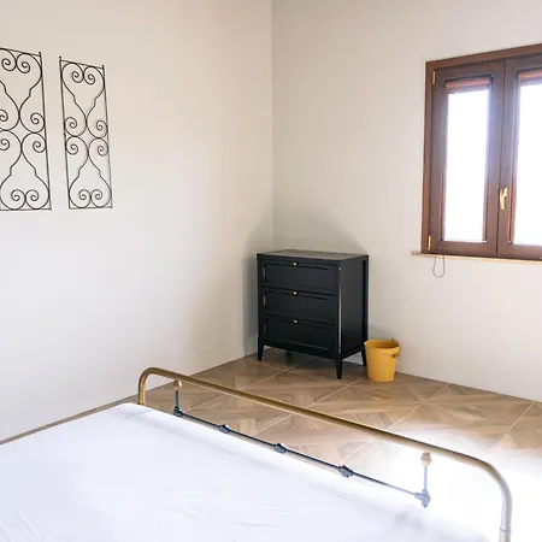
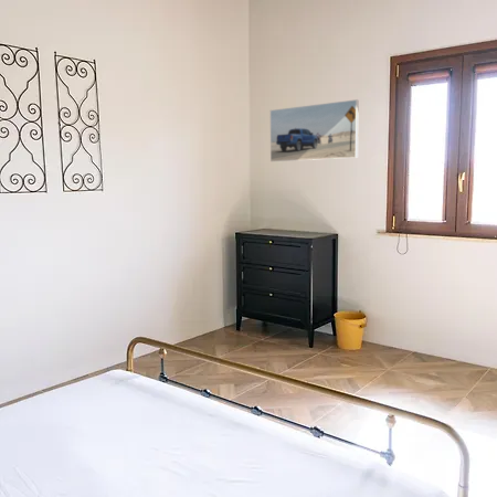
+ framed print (311, 133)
